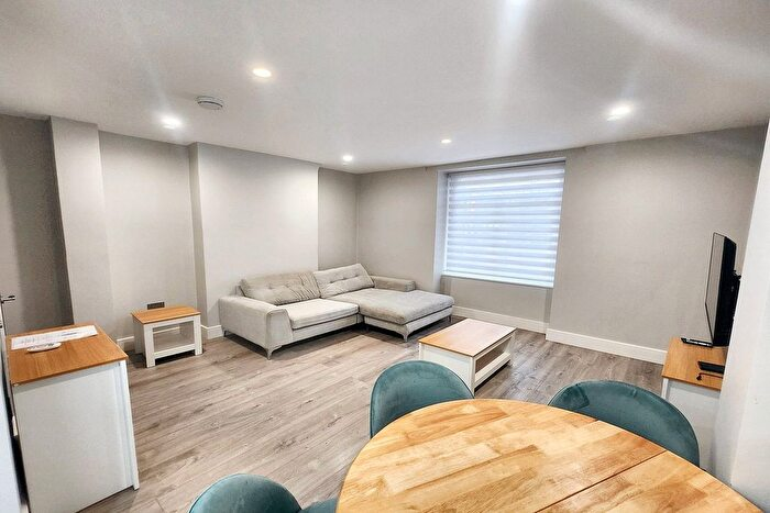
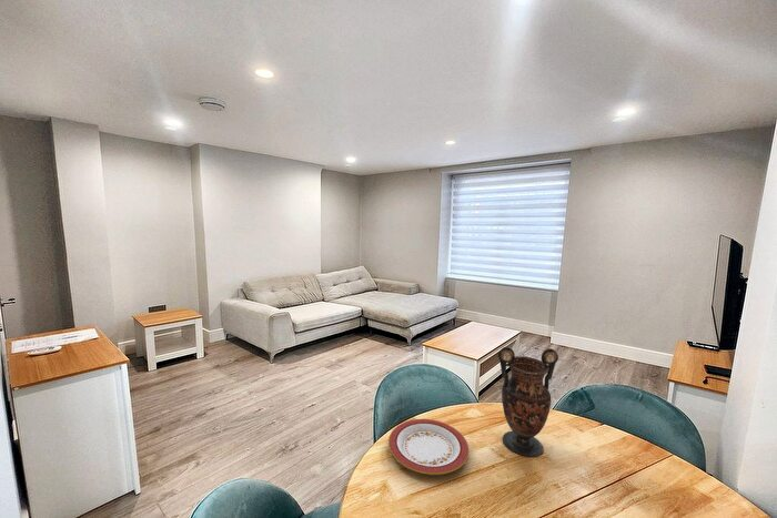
+ plate (427, 446)
+ vase (525, 396)
